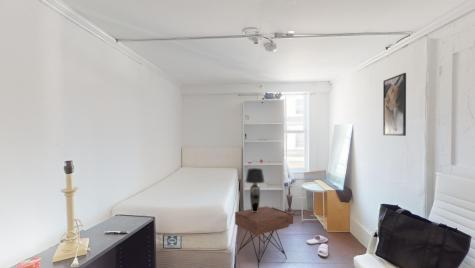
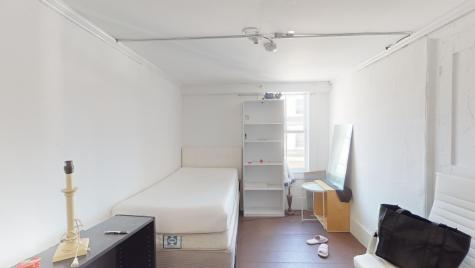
- nightstand (263, 233)
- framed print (393, 106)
- table lamp (255, 190)
